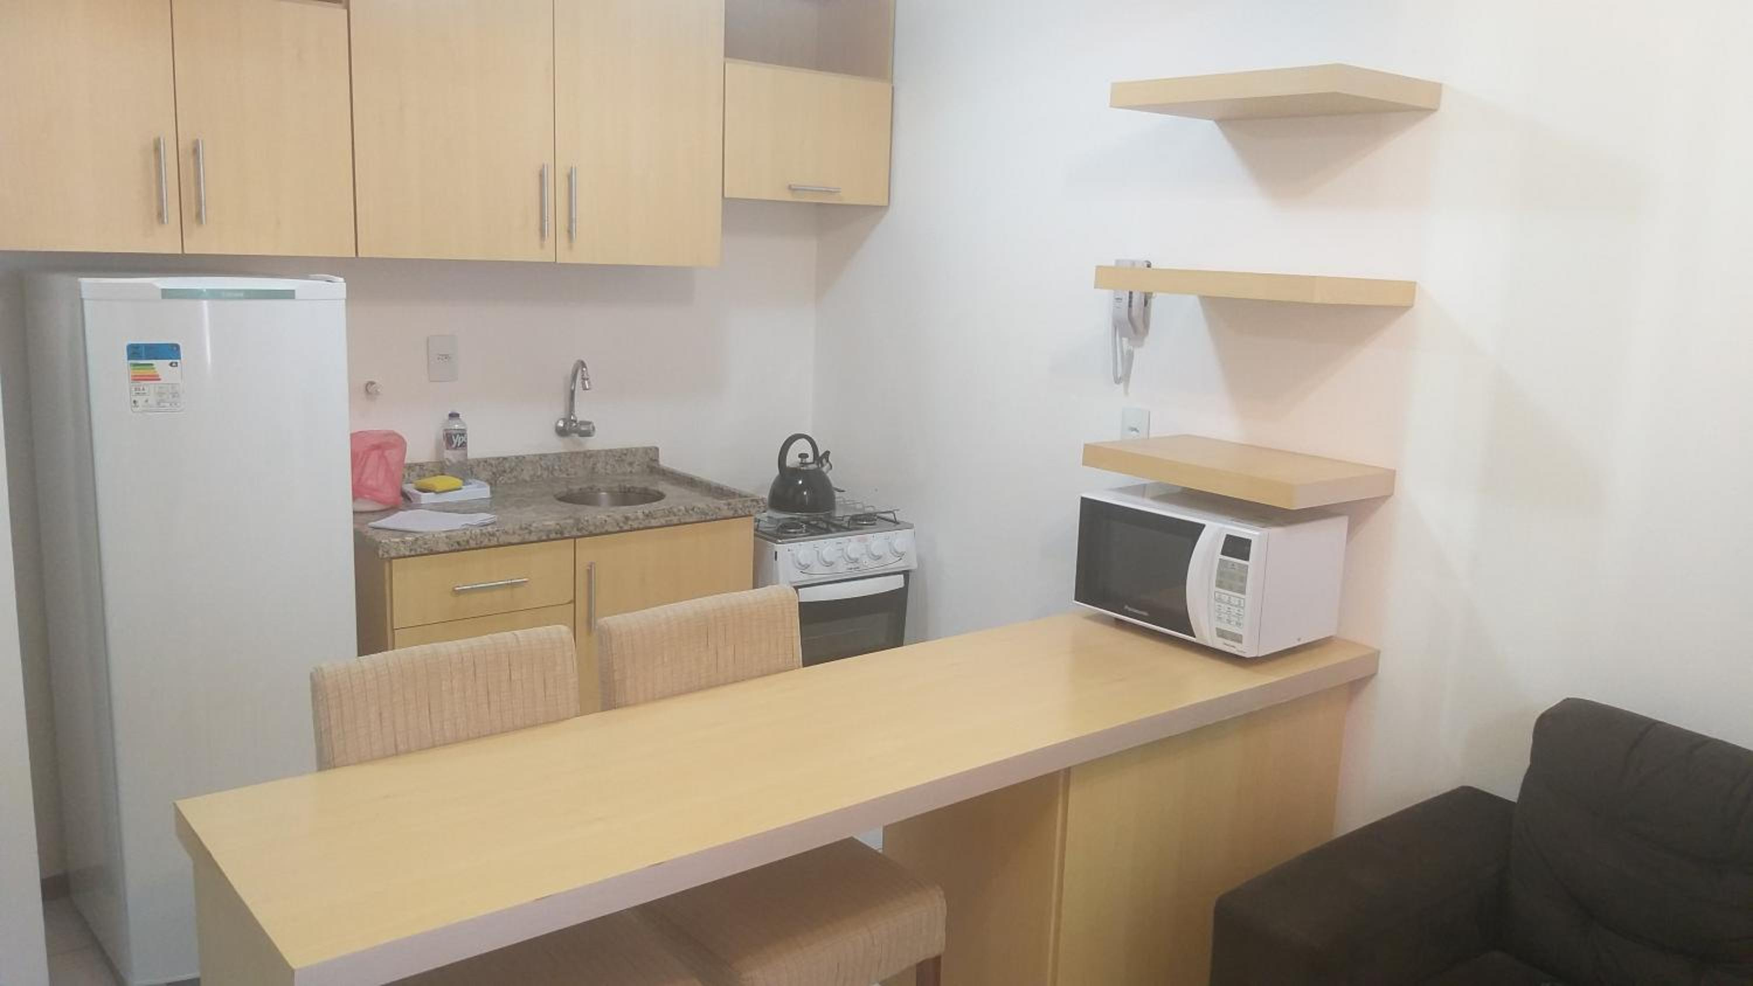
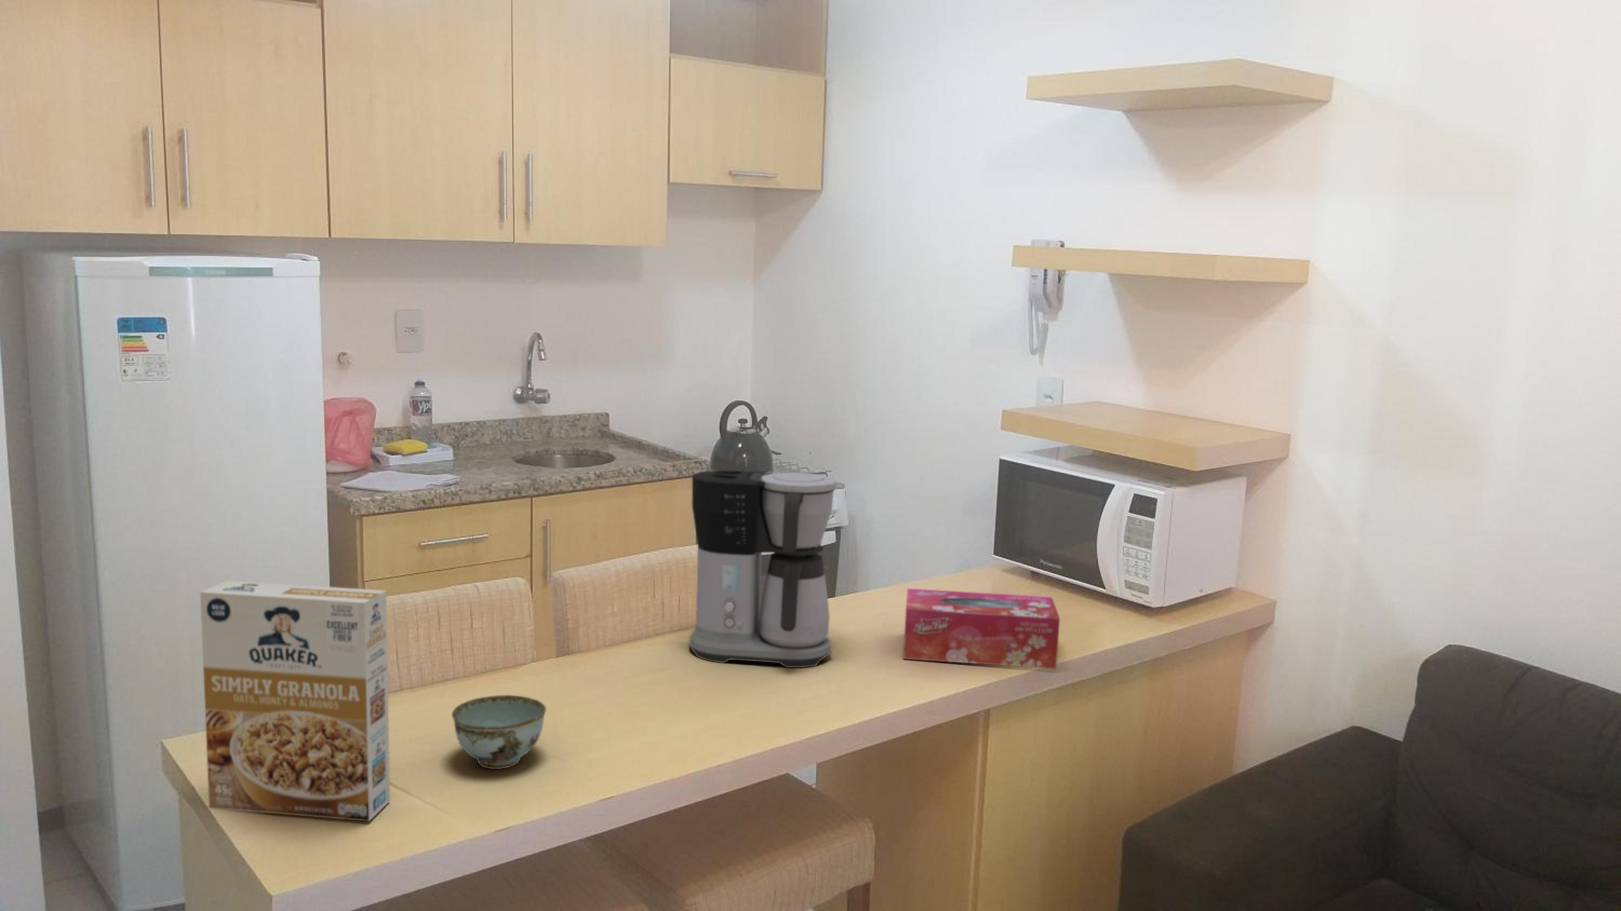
+ coffee maker (760, 567)
+ cereal box (297, 699)
+ tissue box (979, 627)
+ bowl (499, 735)
